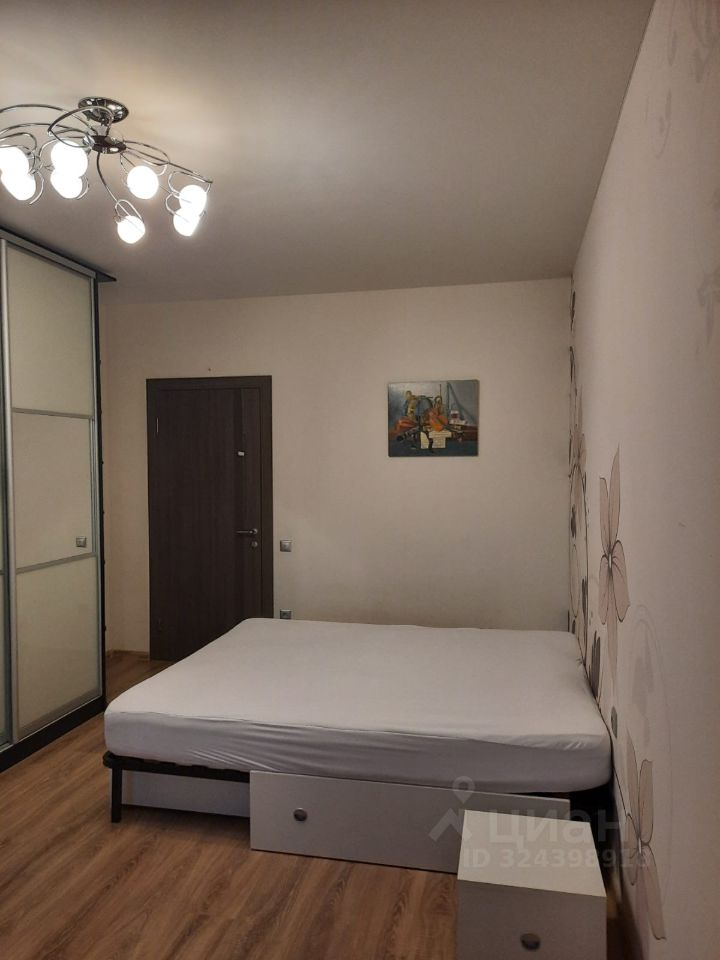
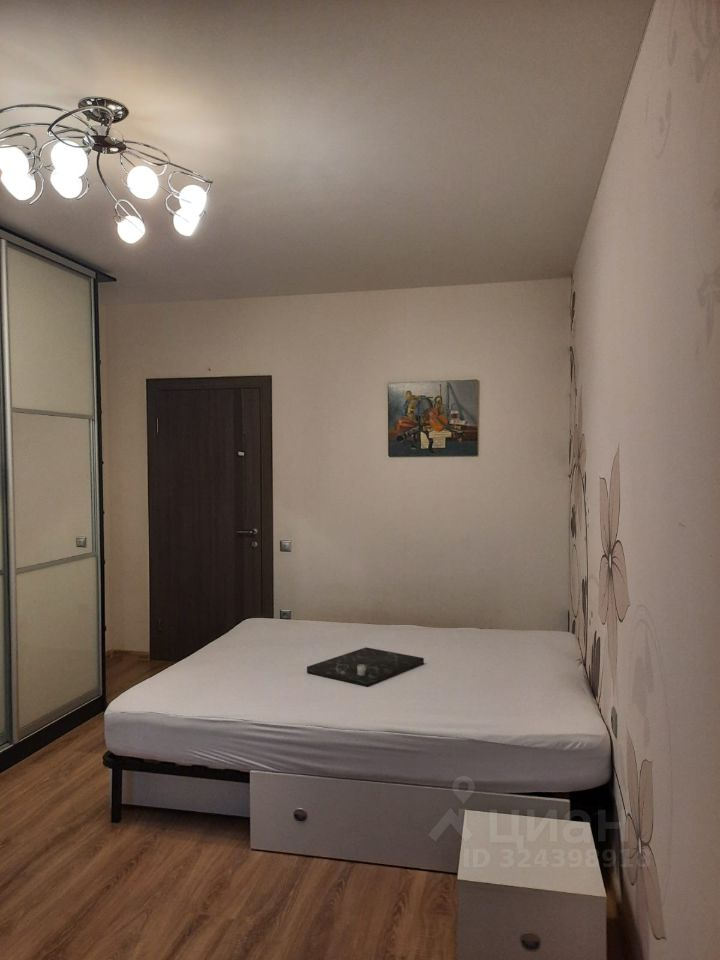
+ tray (366, 661)
